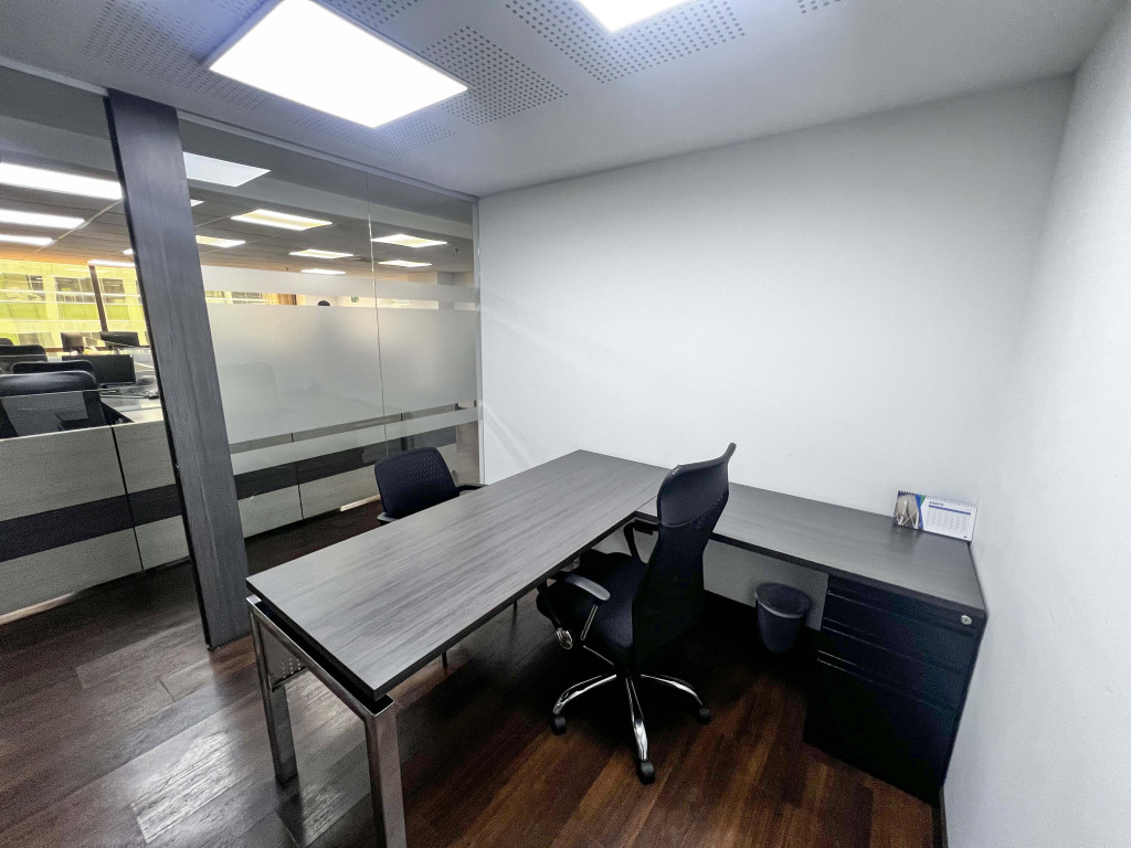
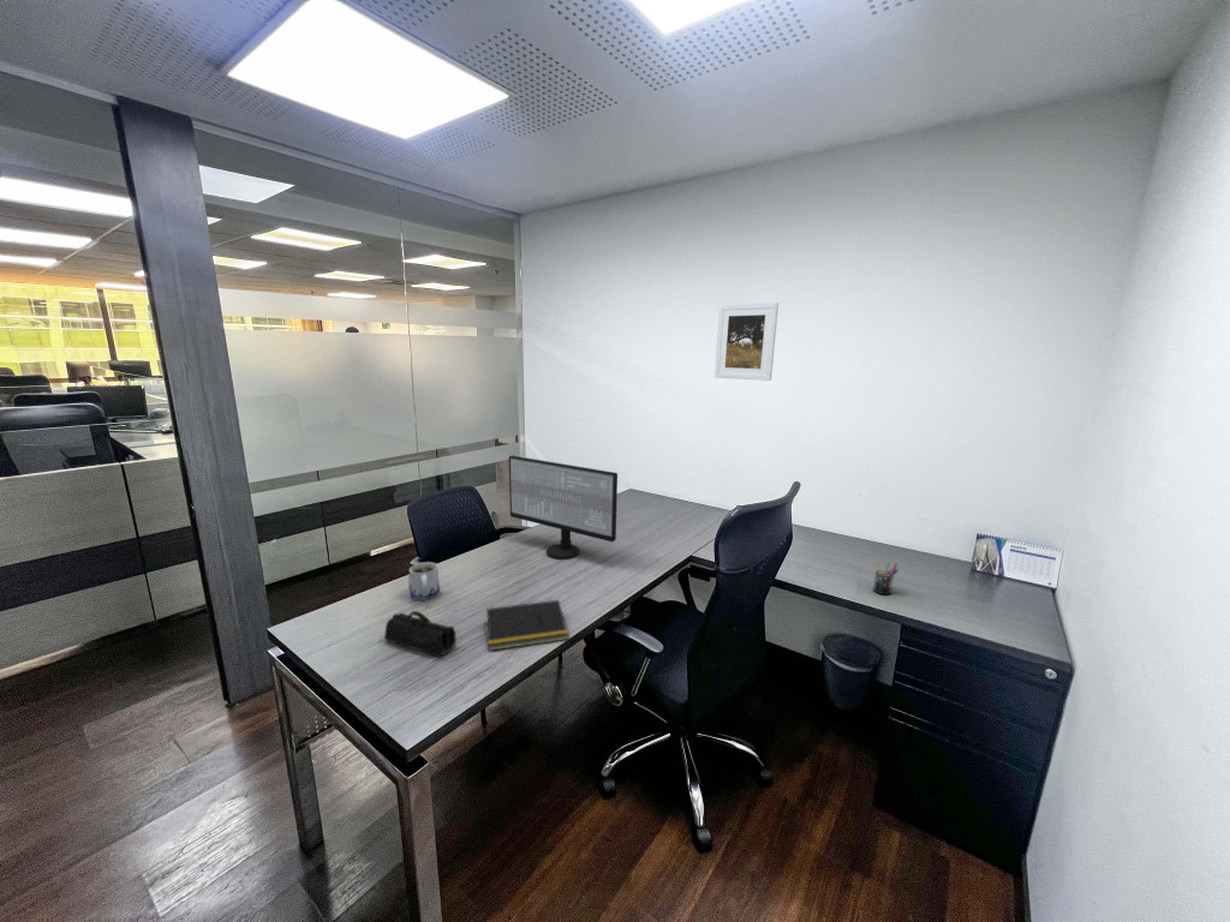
+ notepad (526, 623)
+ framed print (745, 342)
+ pen holder (885, 575)
+ mug (424, 582)
+ pencil case (419, 627)
+ computer monitor (562, 508)
